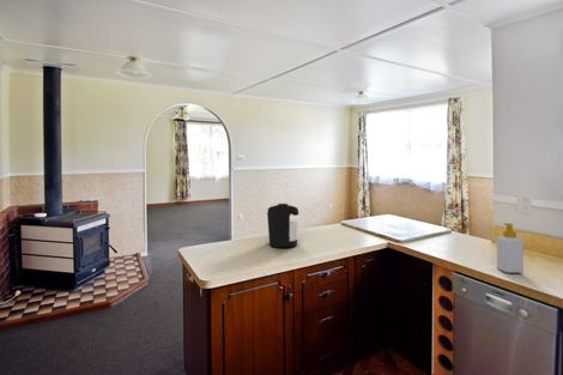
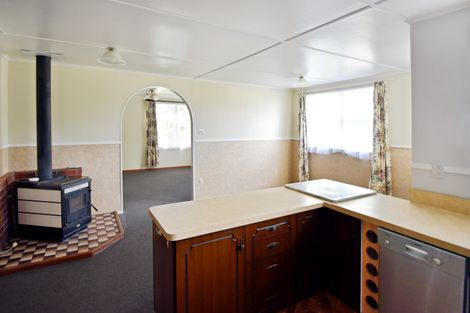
- coffee maker (283, 223)
- soap bottle (509, 247)
